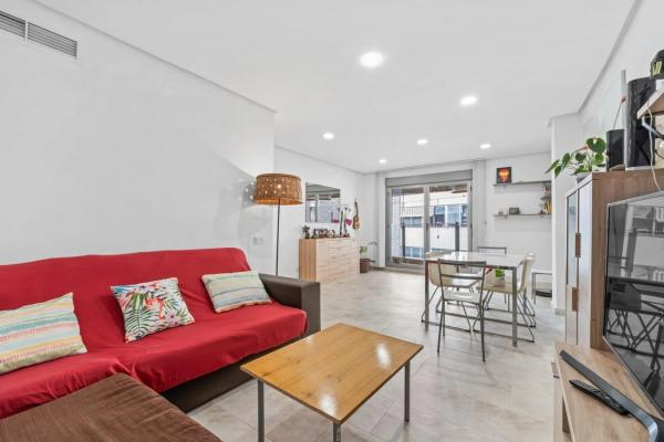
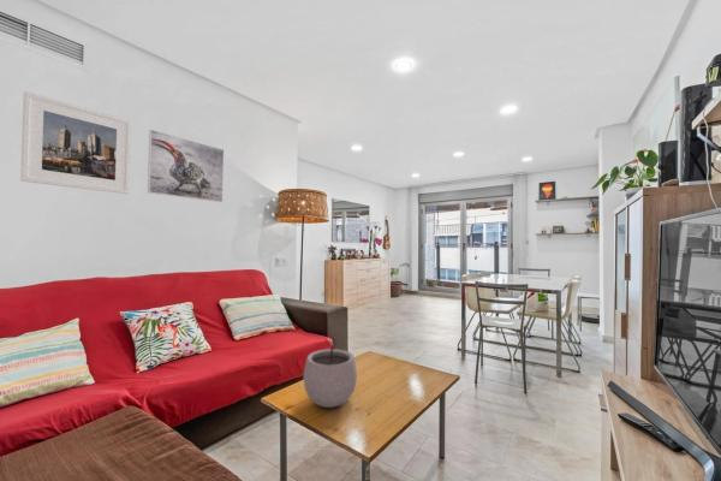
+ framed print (82, 148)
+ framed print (189, 168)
+ plant pot (330, 369)
